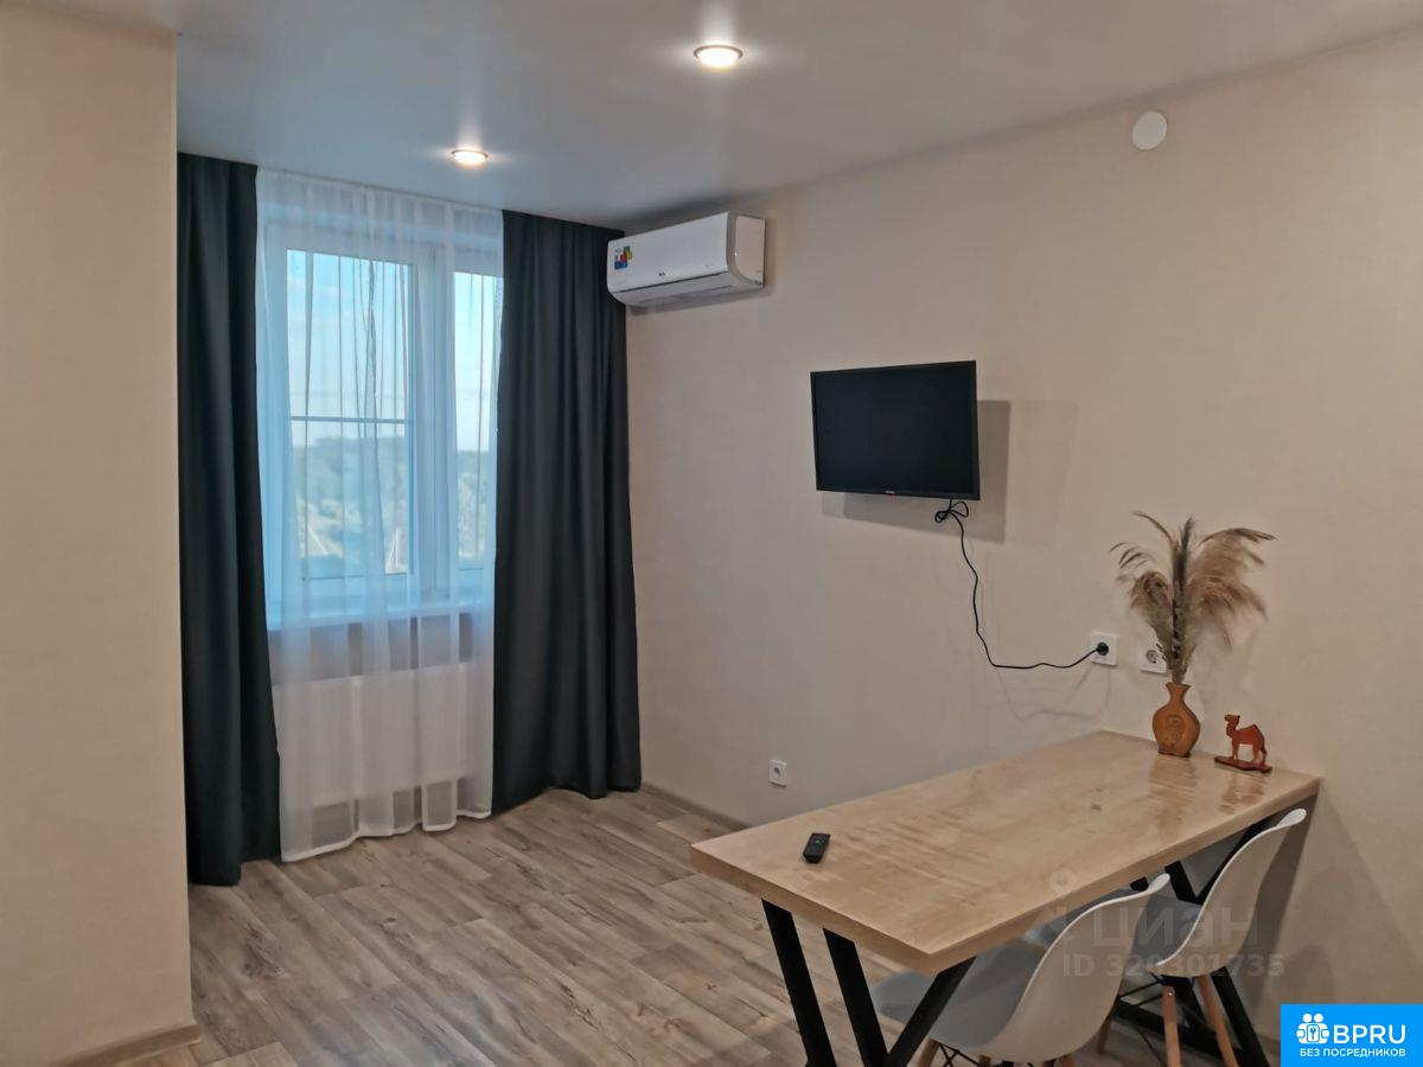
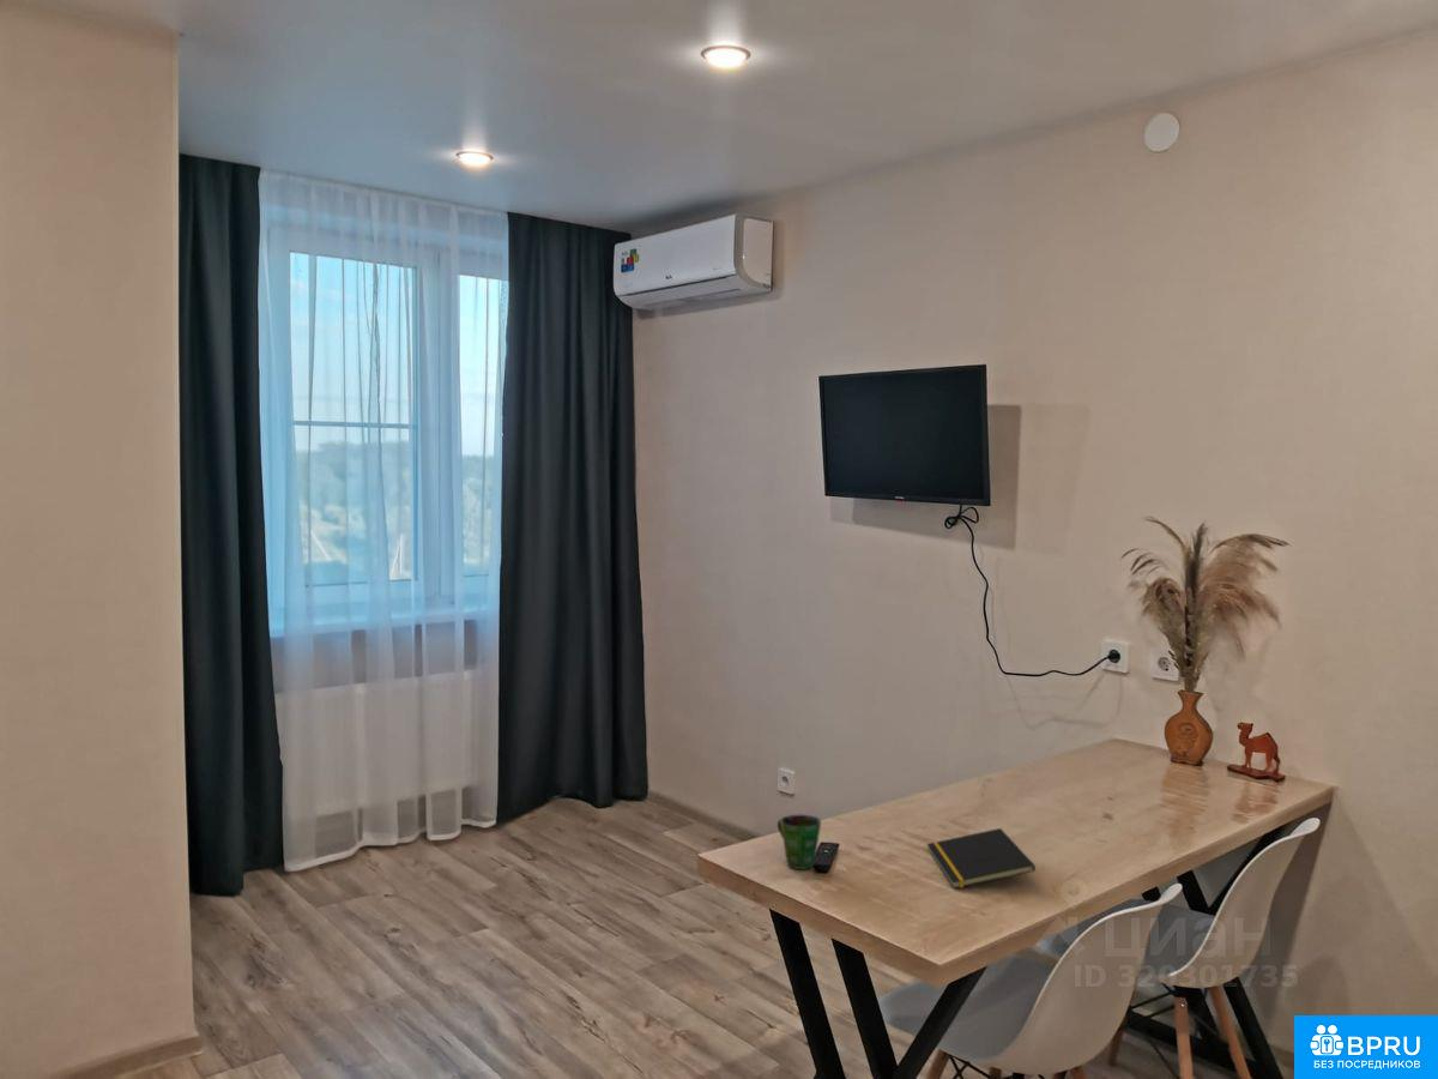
+ notepad (978, 856)
+ cup (796, 840)
